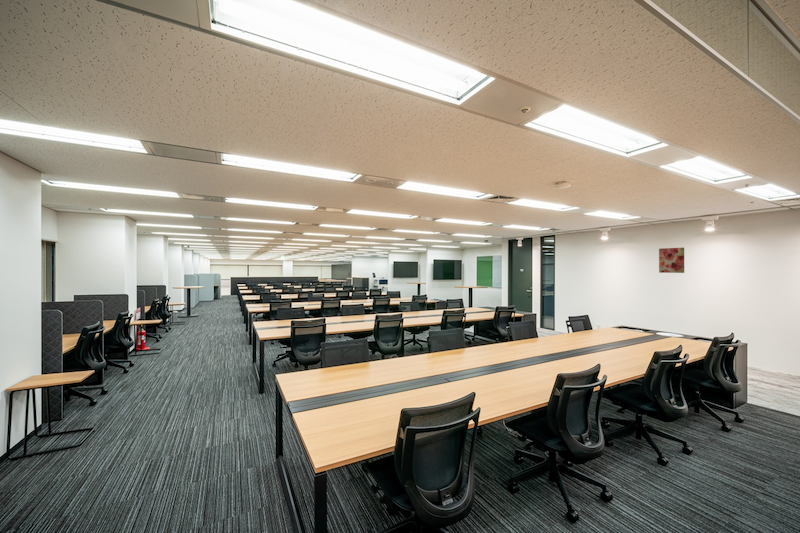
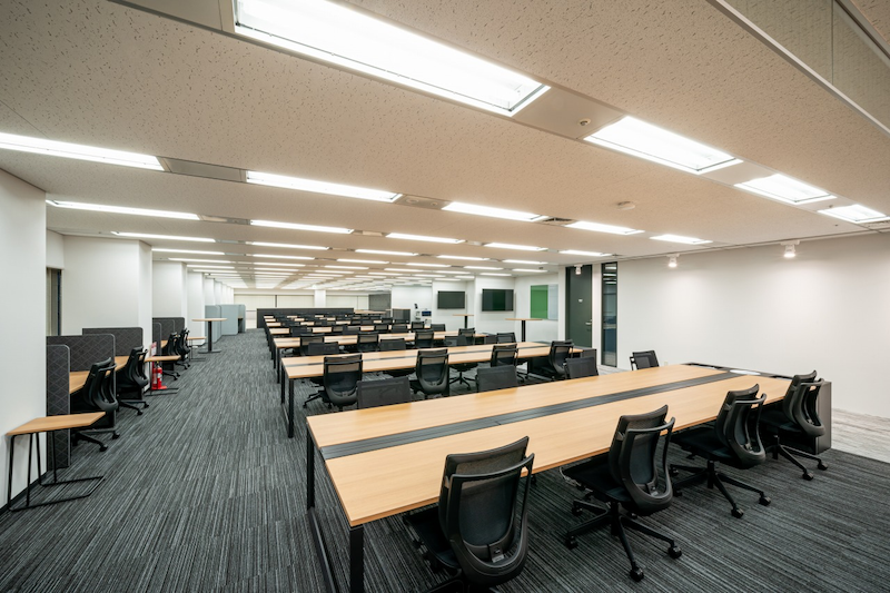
- wall art (671, 260)
